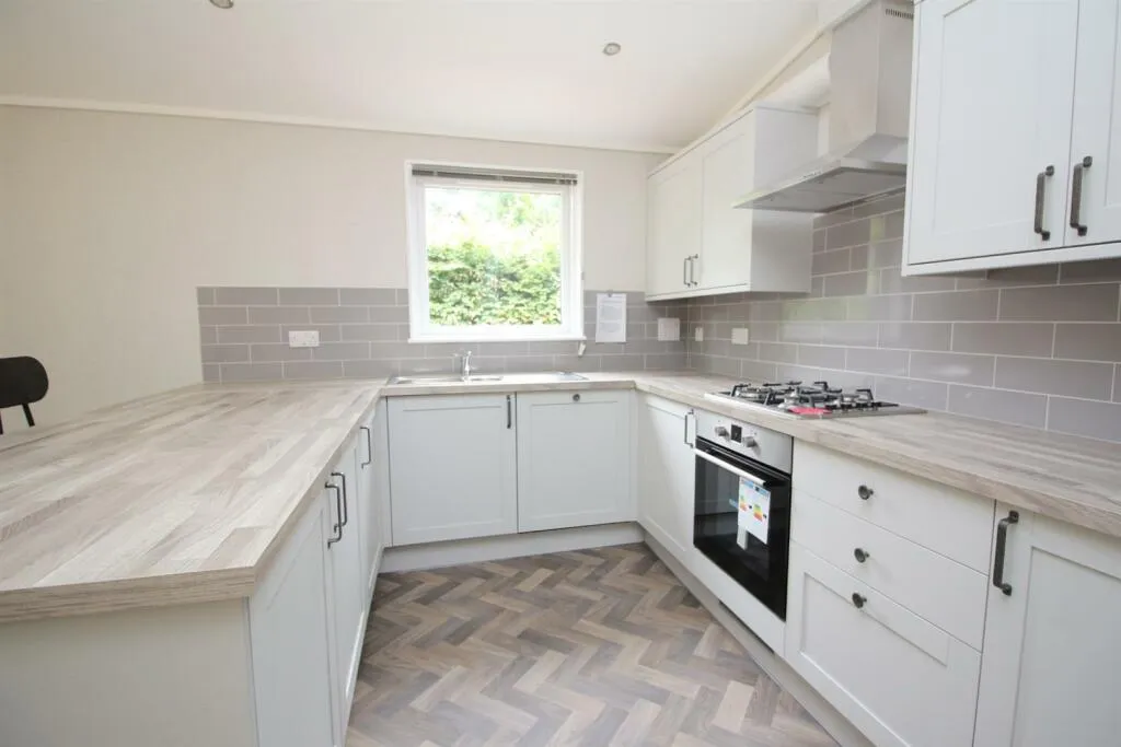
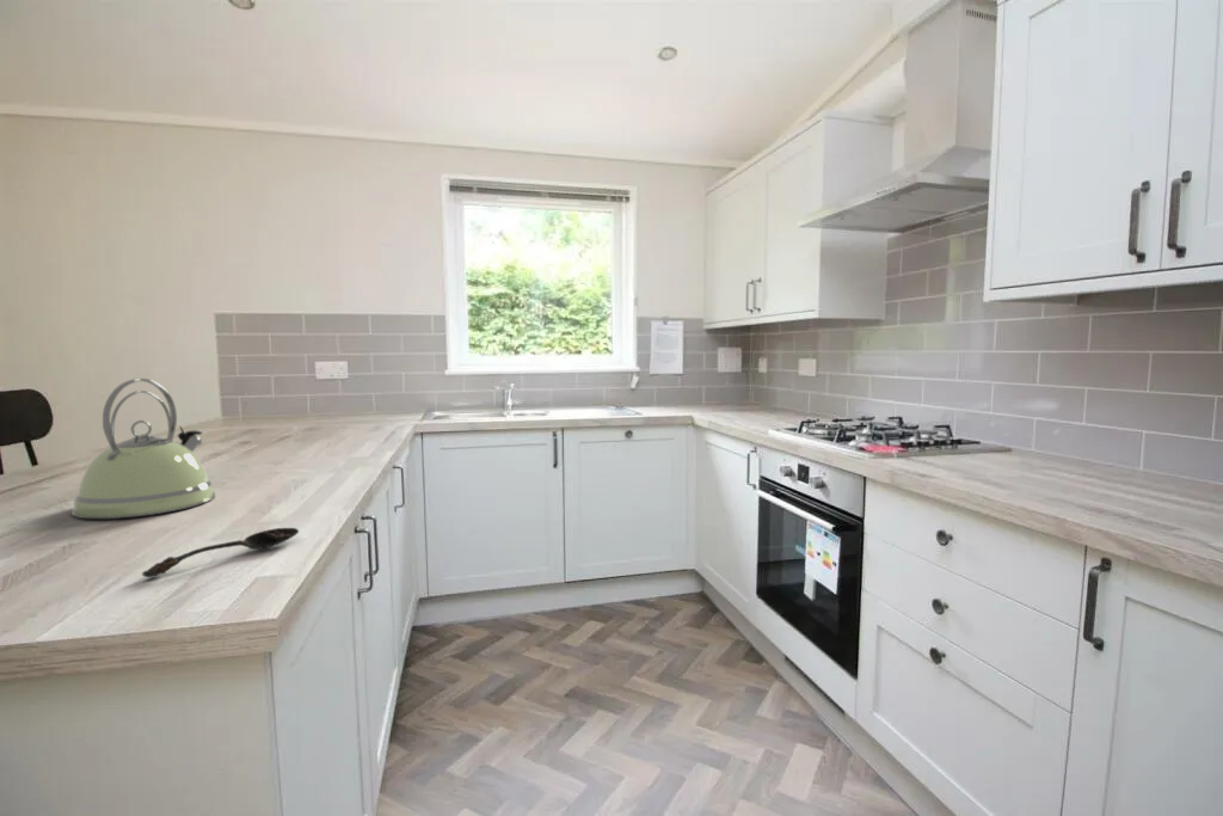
+ kettle (149, 440)
+ spoon (227, 546)
